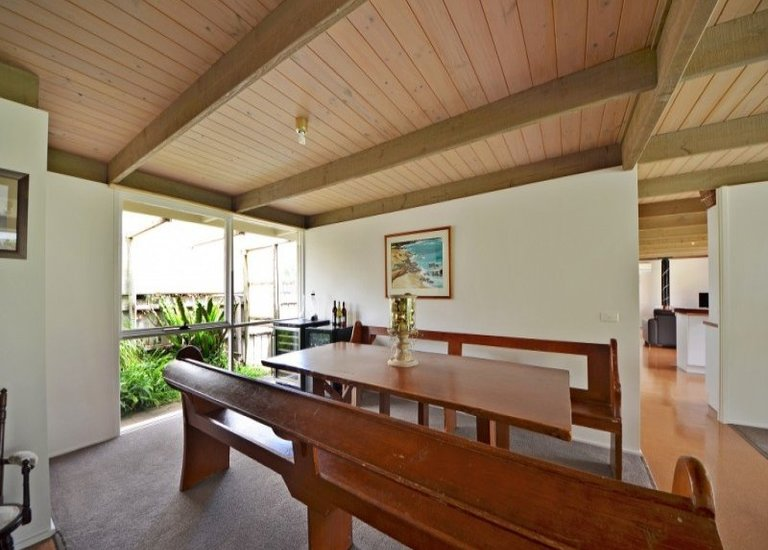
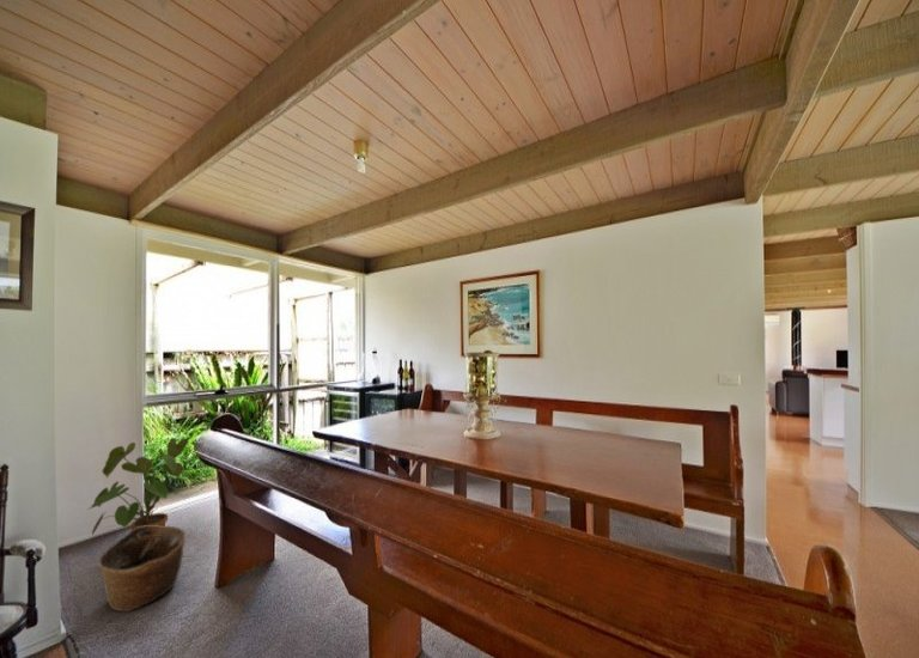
+ basket (145, 566)
+ house plant (152, 489)
